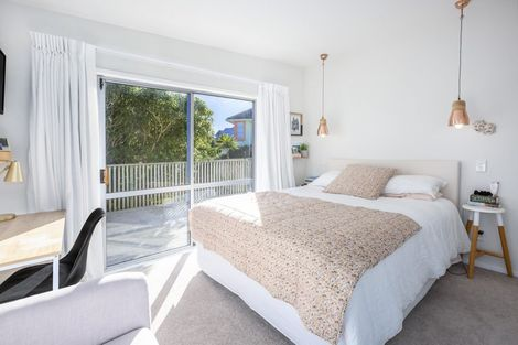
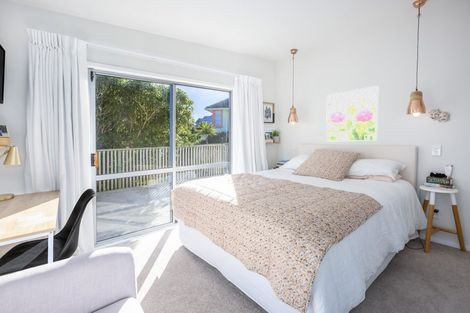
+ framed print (350, 116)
